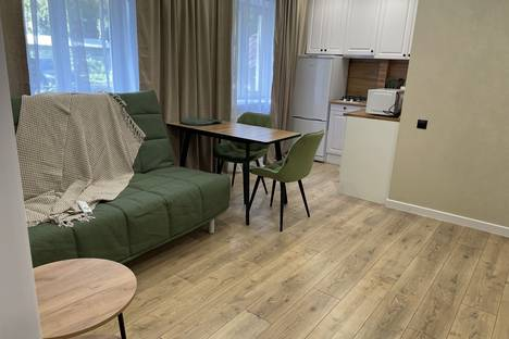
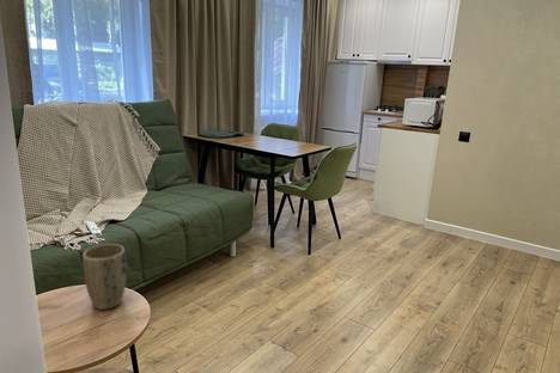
+ plant pot (105, 276)
